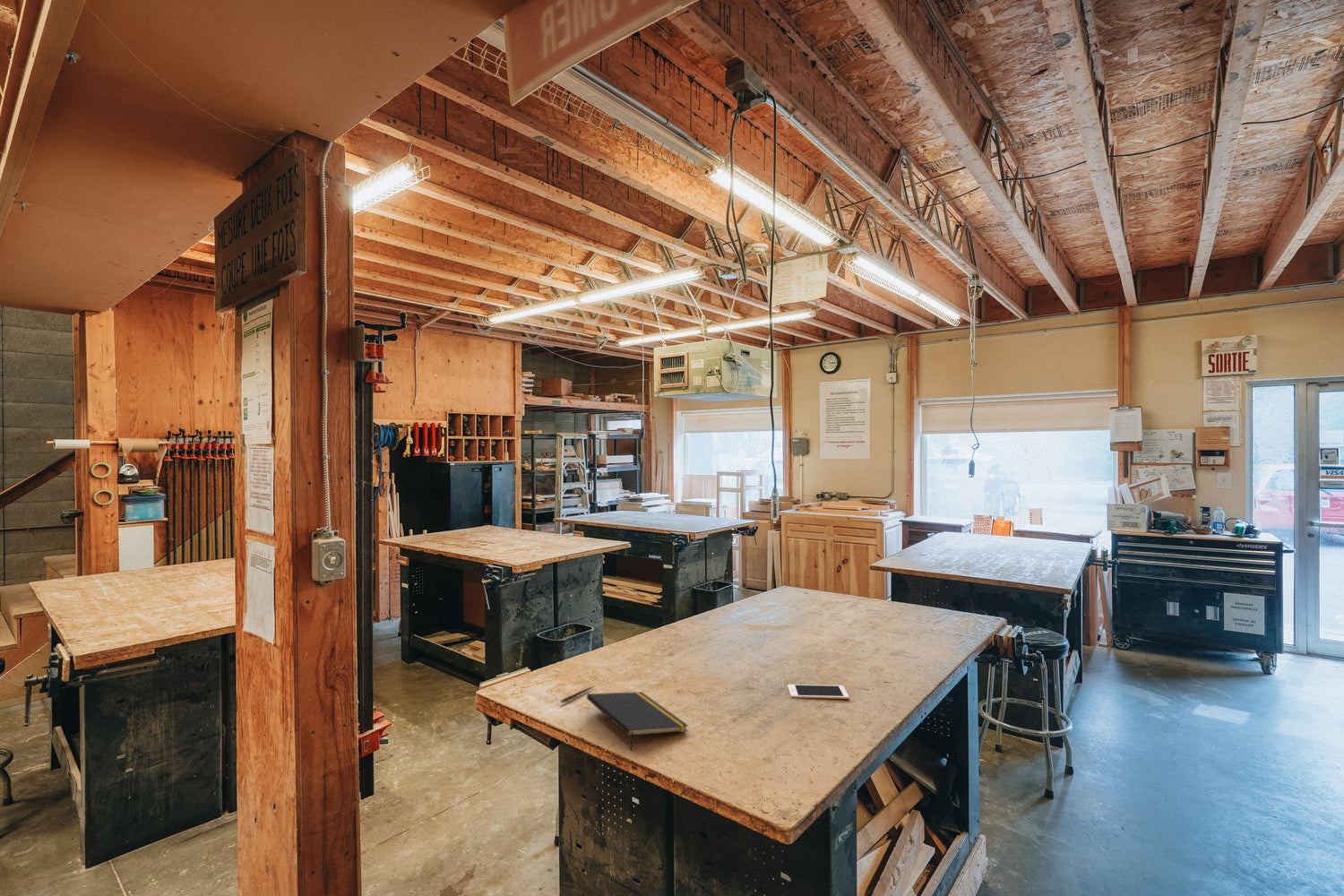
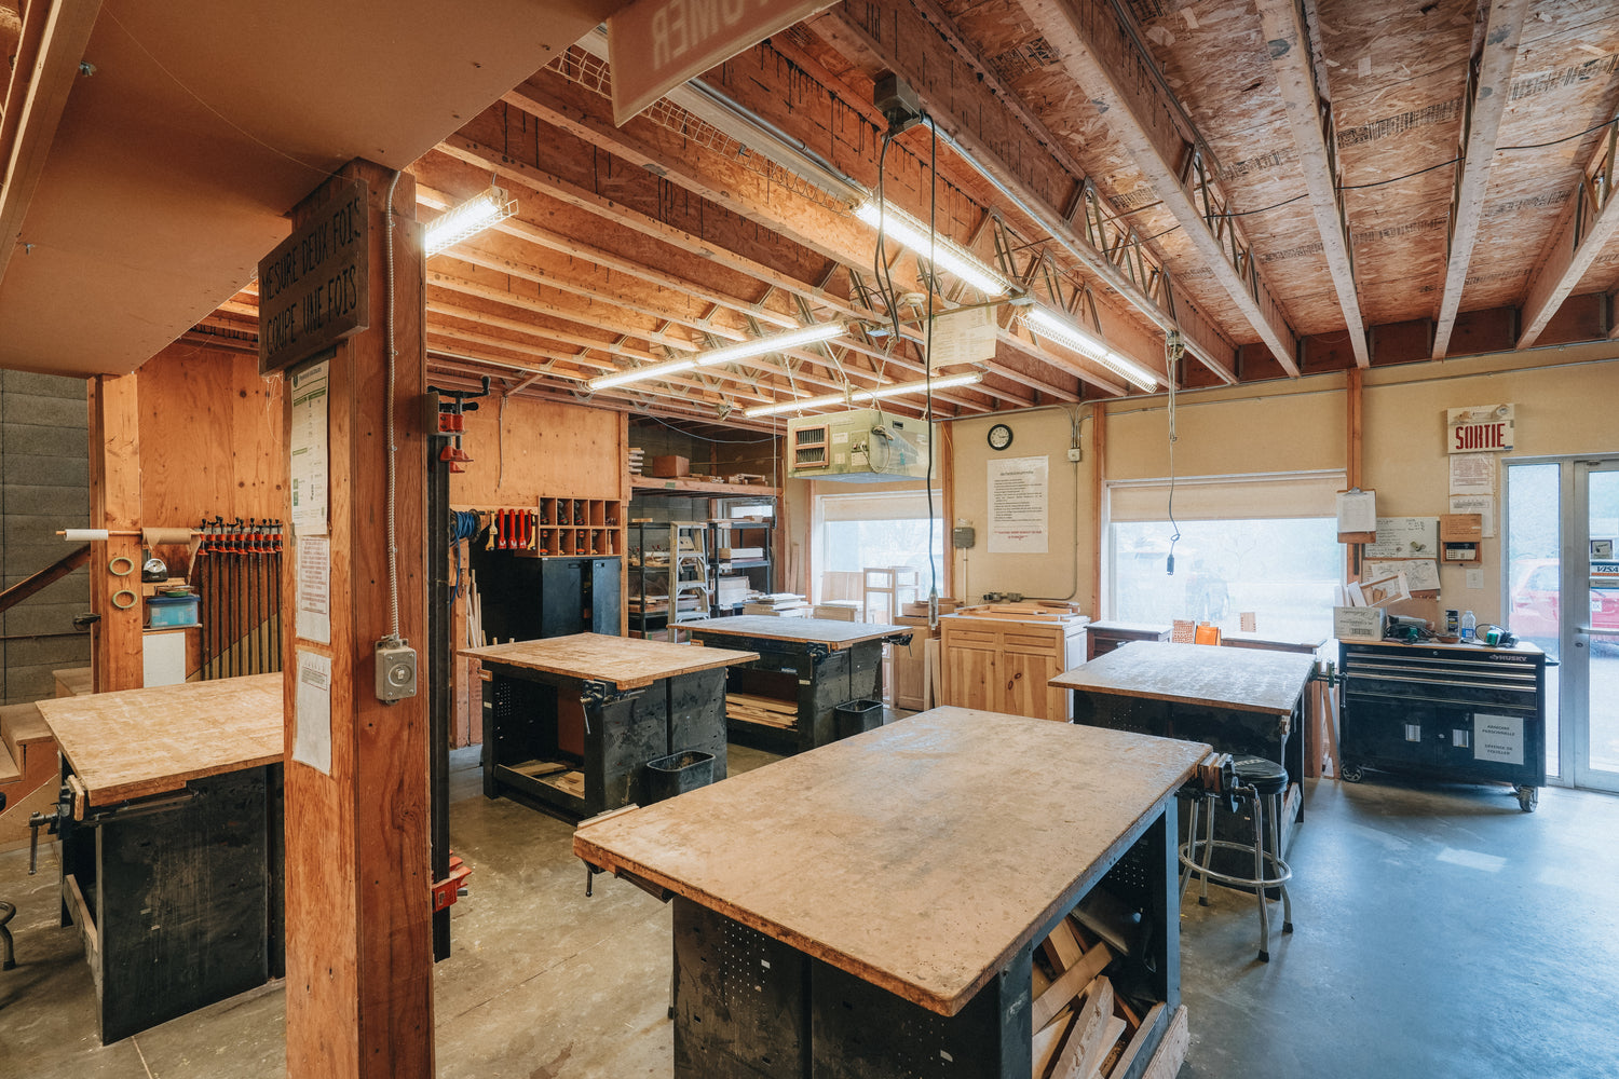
- pen (579, 693)
- notepad (635, 711)
- cell phone (817, 691)
